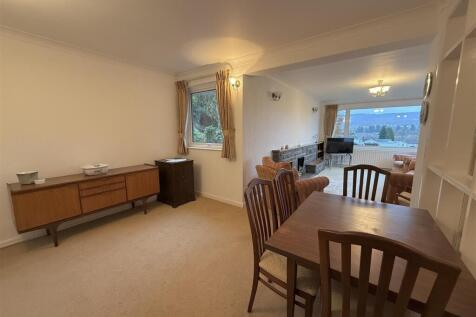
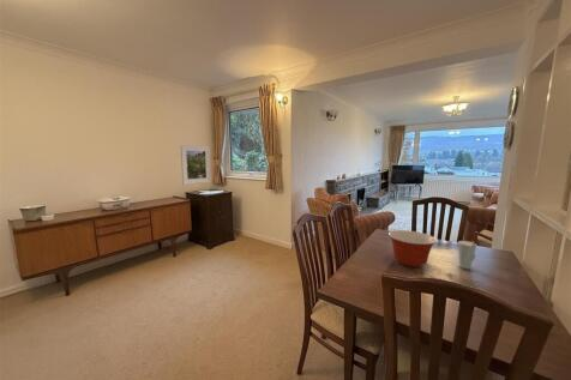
+ mixing bowl (410, 249)
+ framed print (196, 164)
+ cup (465, 254)
